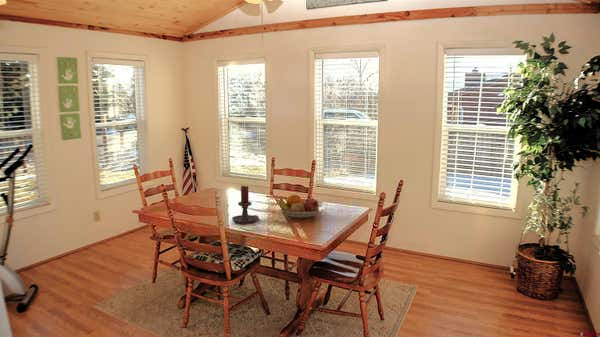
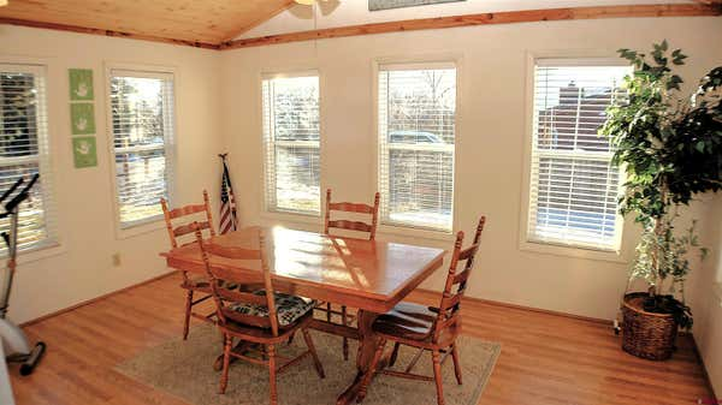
- fruit bowl (300, 205)
- candle holder (247, 203)
